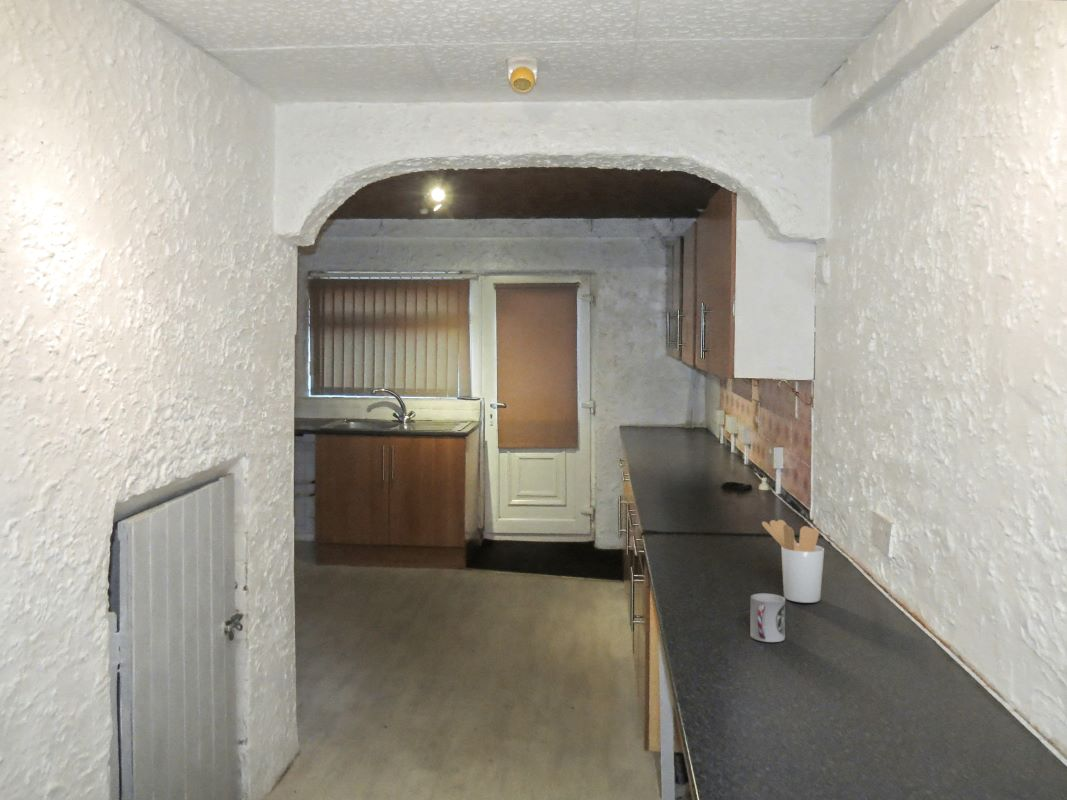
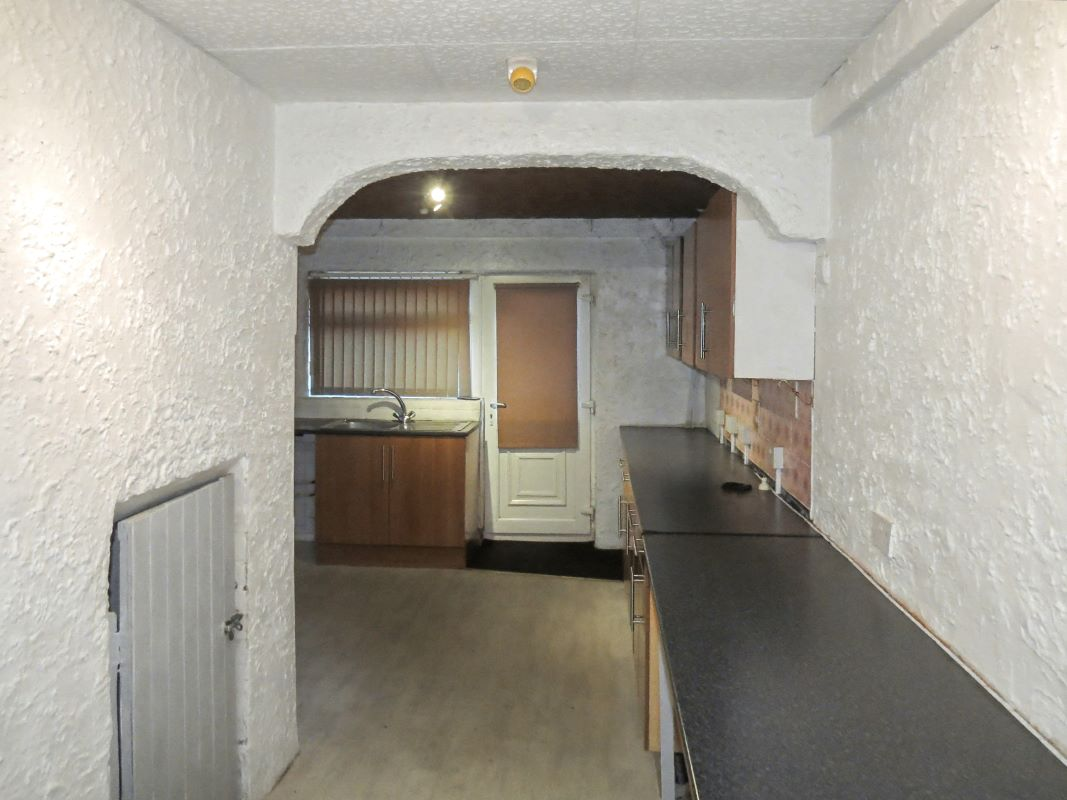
- utensil holder (792, 558)
- cup (765, 619)
